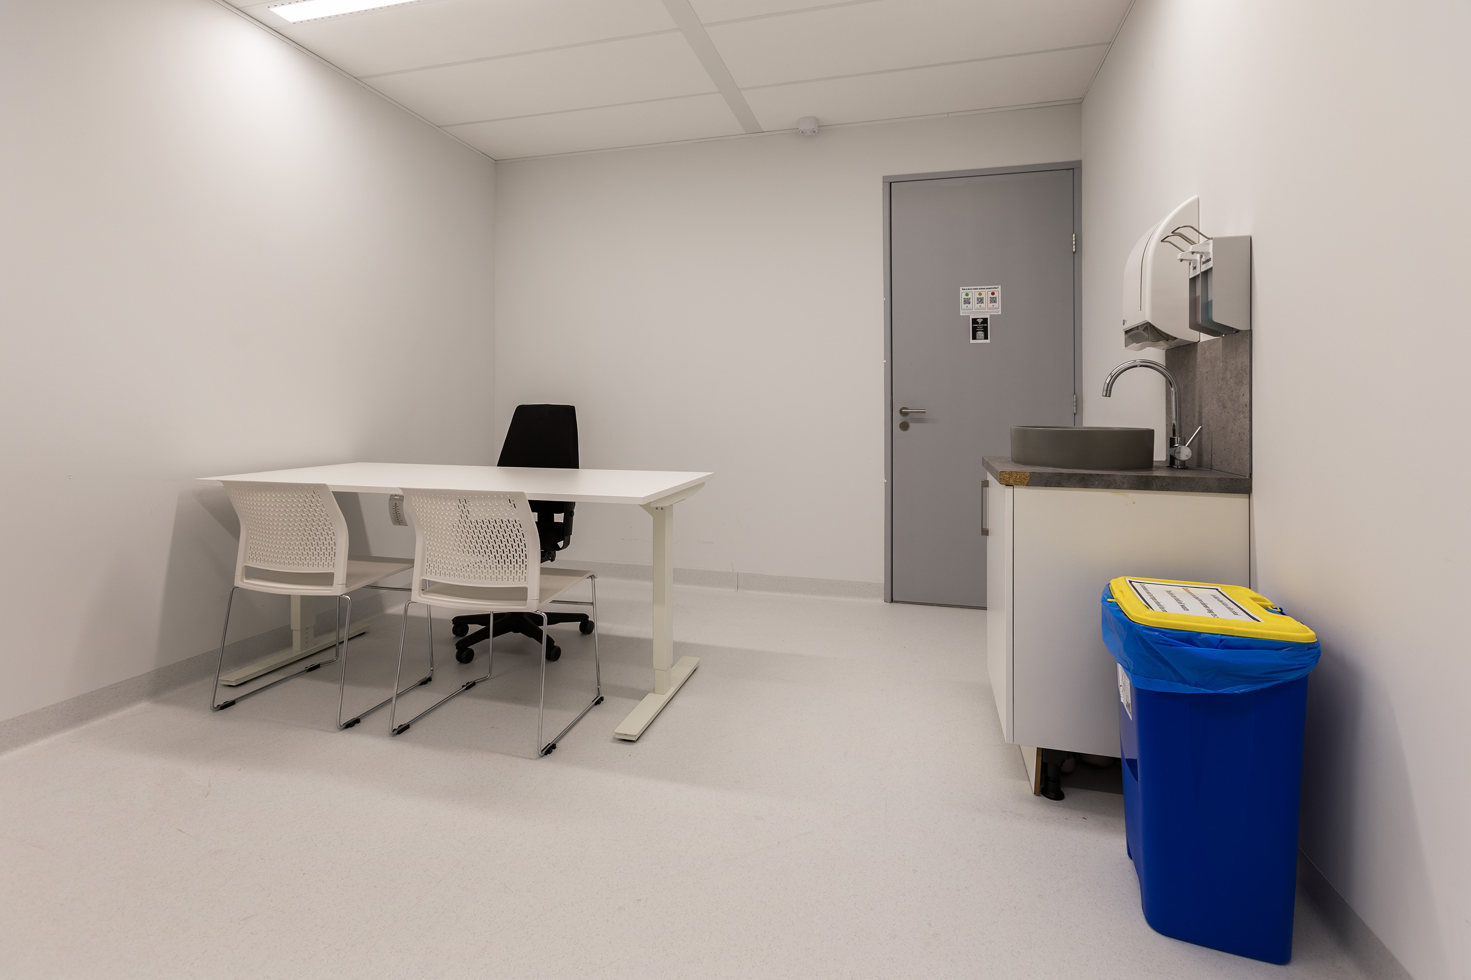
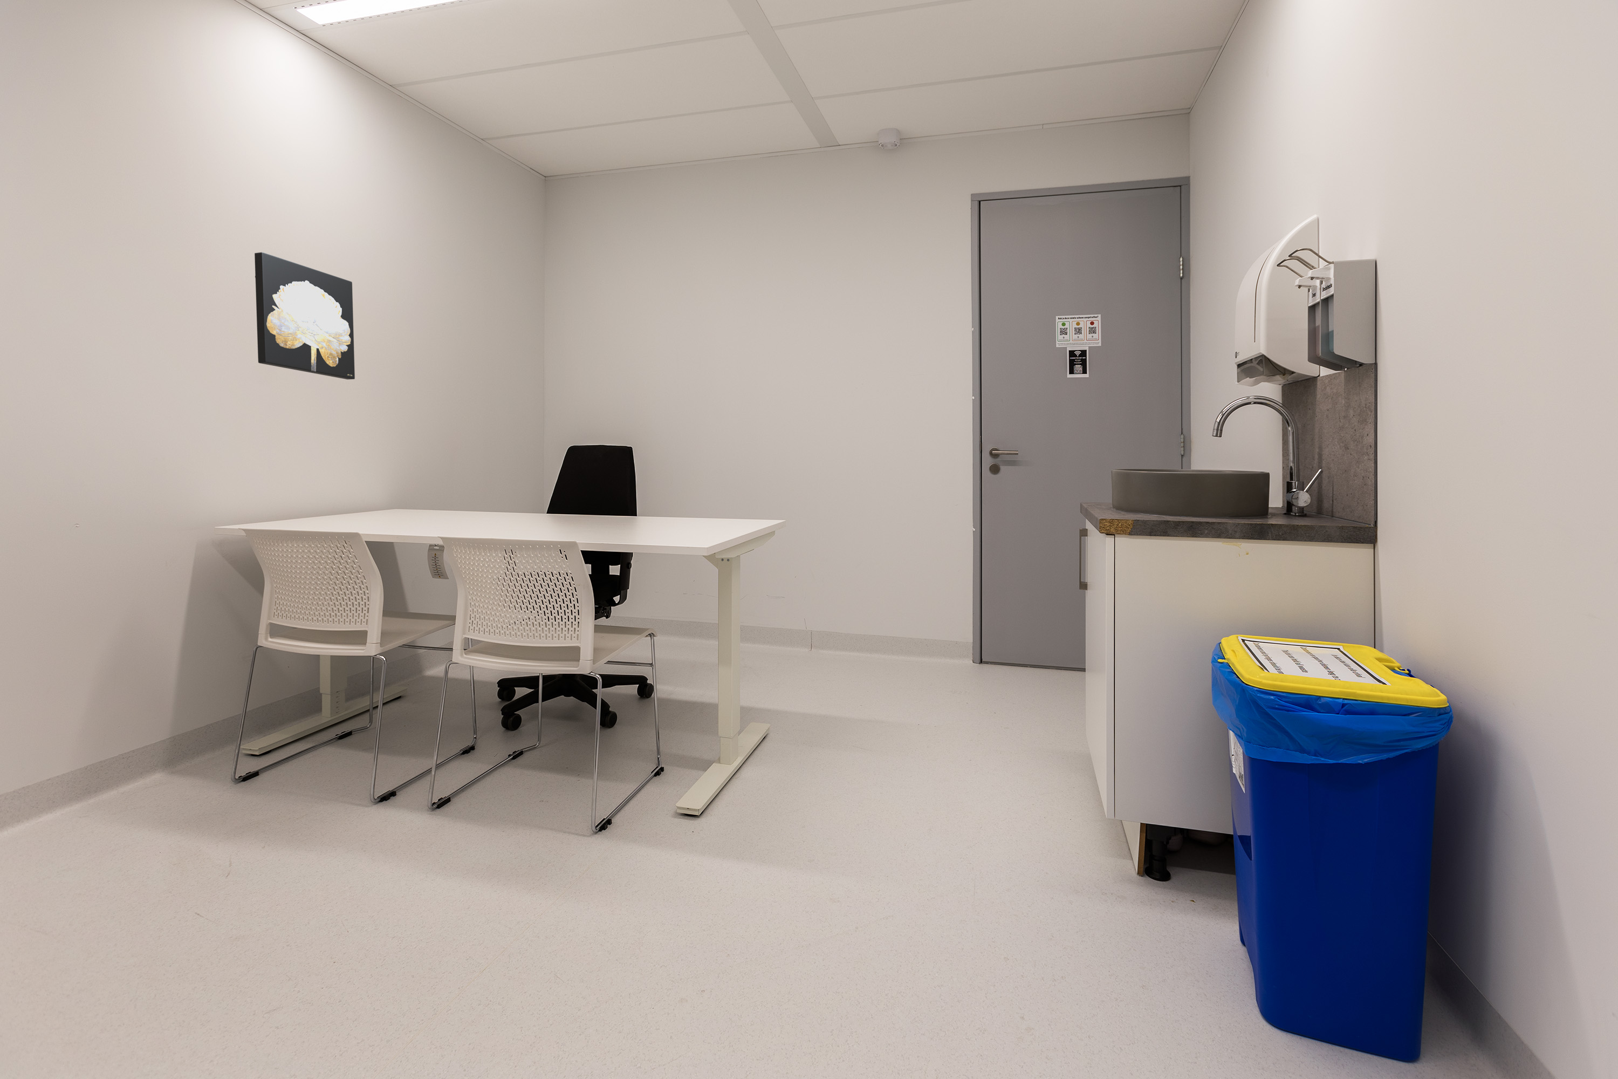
+ wall art (307, 320)
